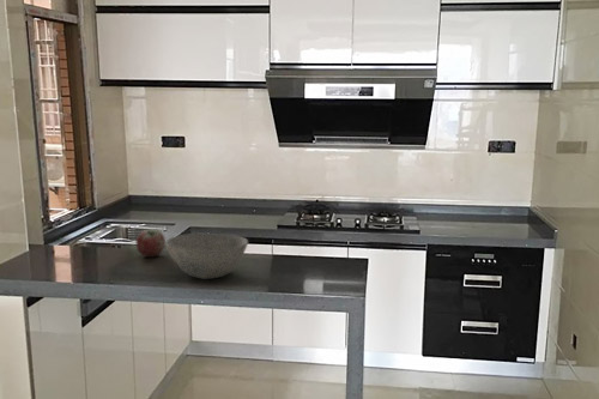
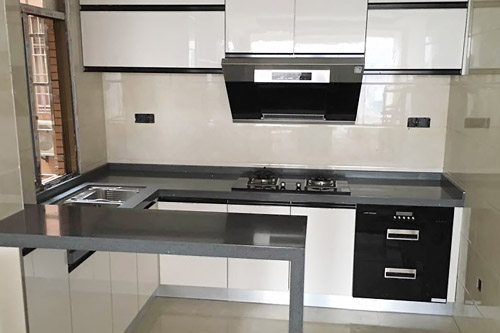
- apple (151, 242)
- bowl (207, 256)
